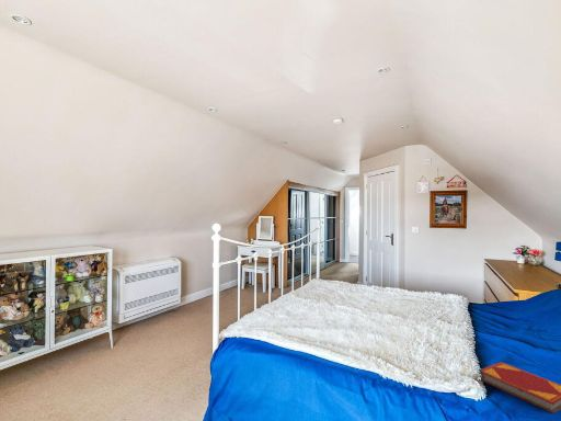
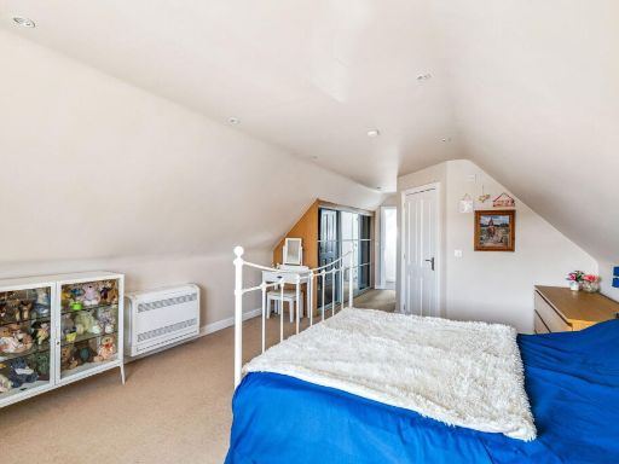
- hardback book (524, 384)
